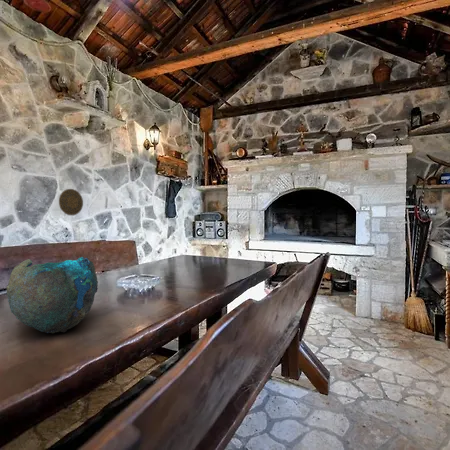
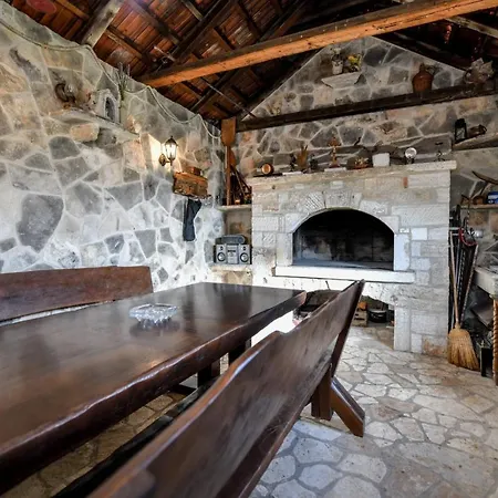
- decorative plate (72, 202)
- decorative bowl (55, 293)
